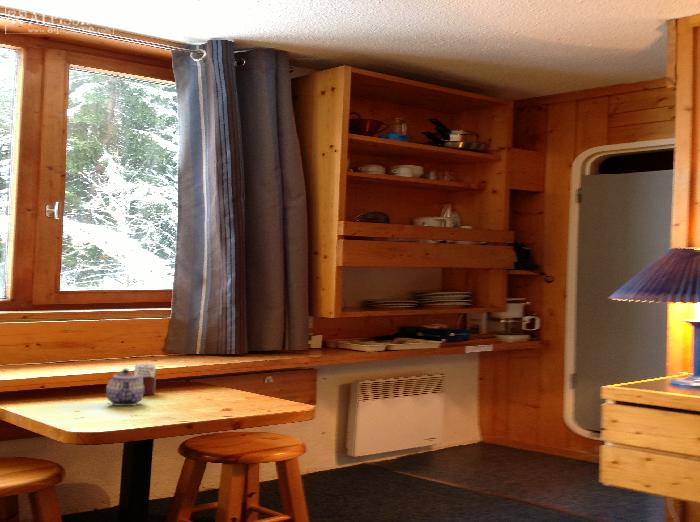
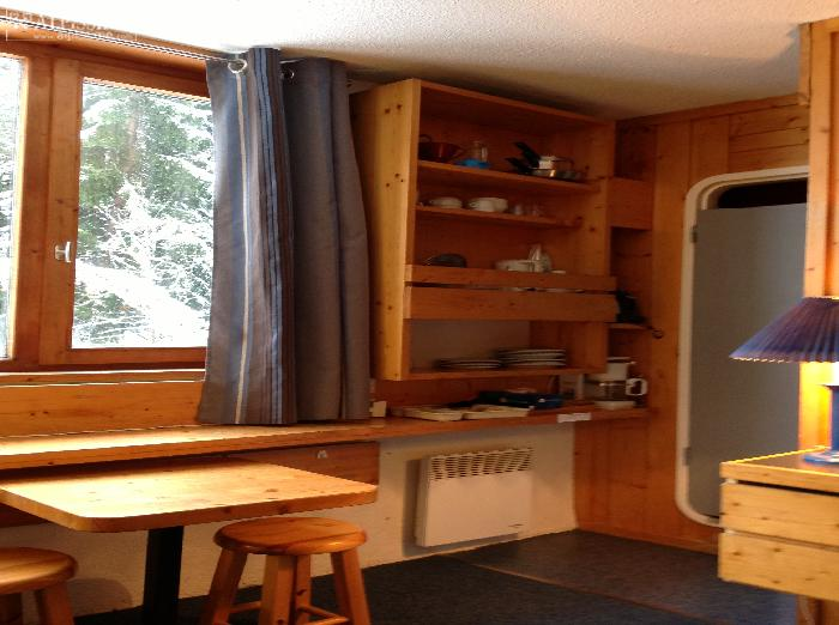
- teapot (125, 386)
- jar (145, 379)
